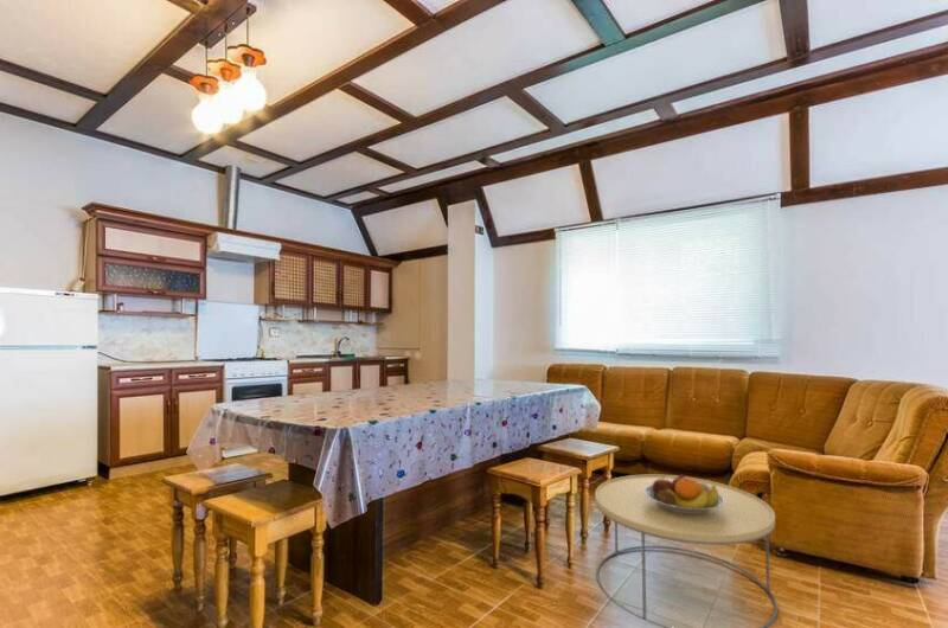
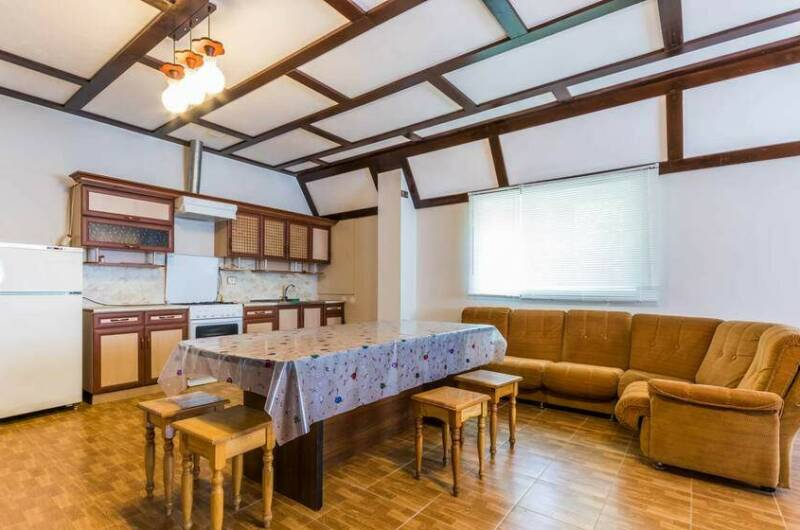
- coffee table (679, 540)
- fruit bowl (683, 488)
